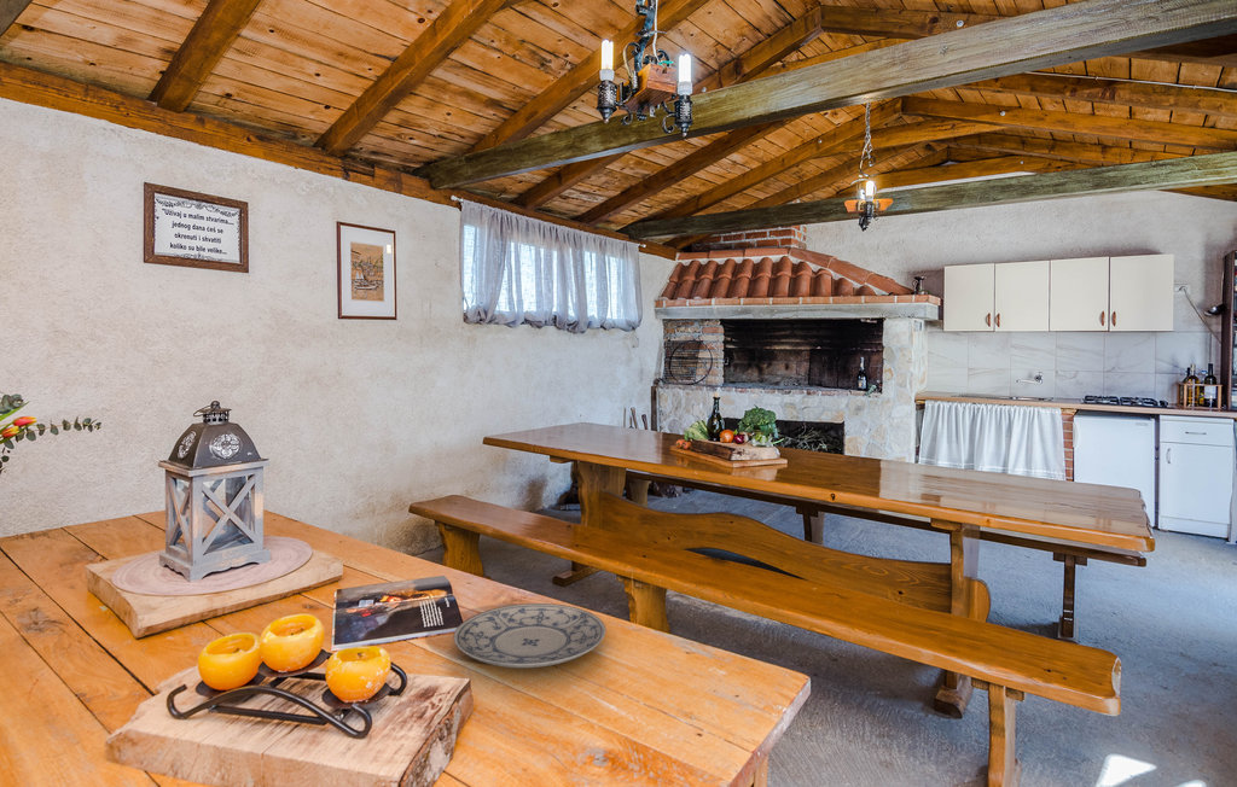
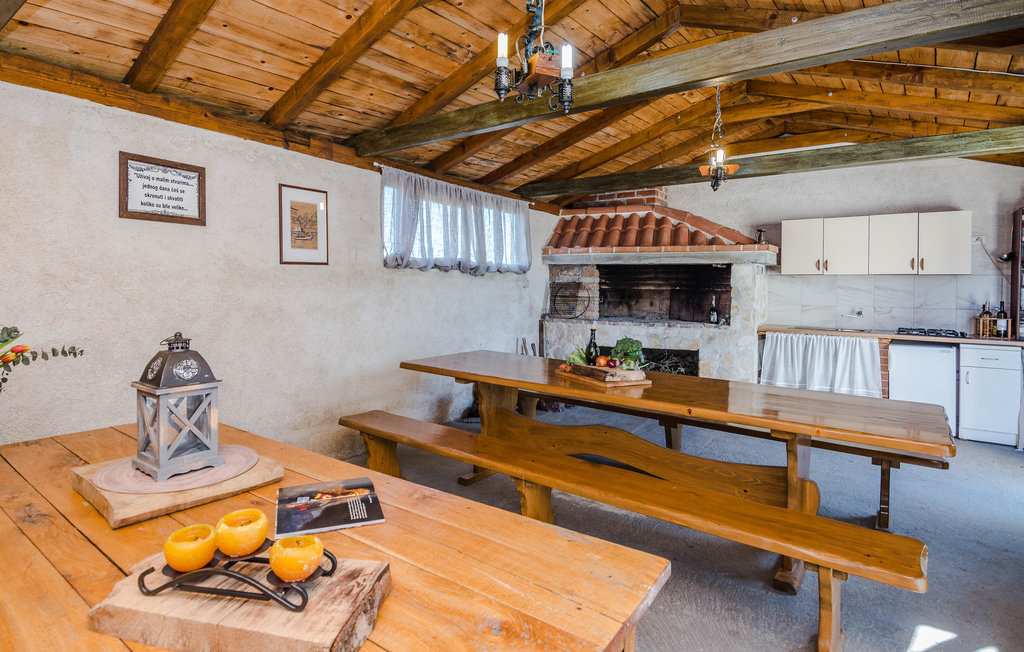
- plate (530, 637)
